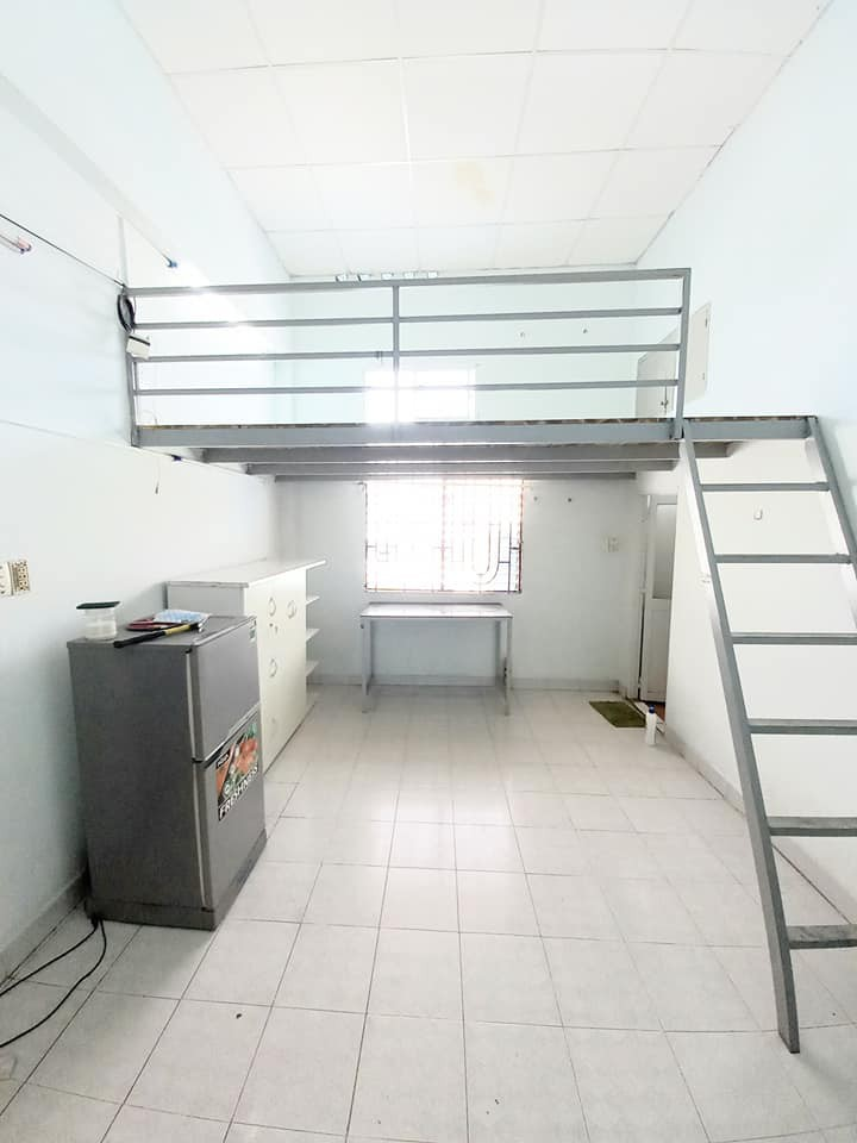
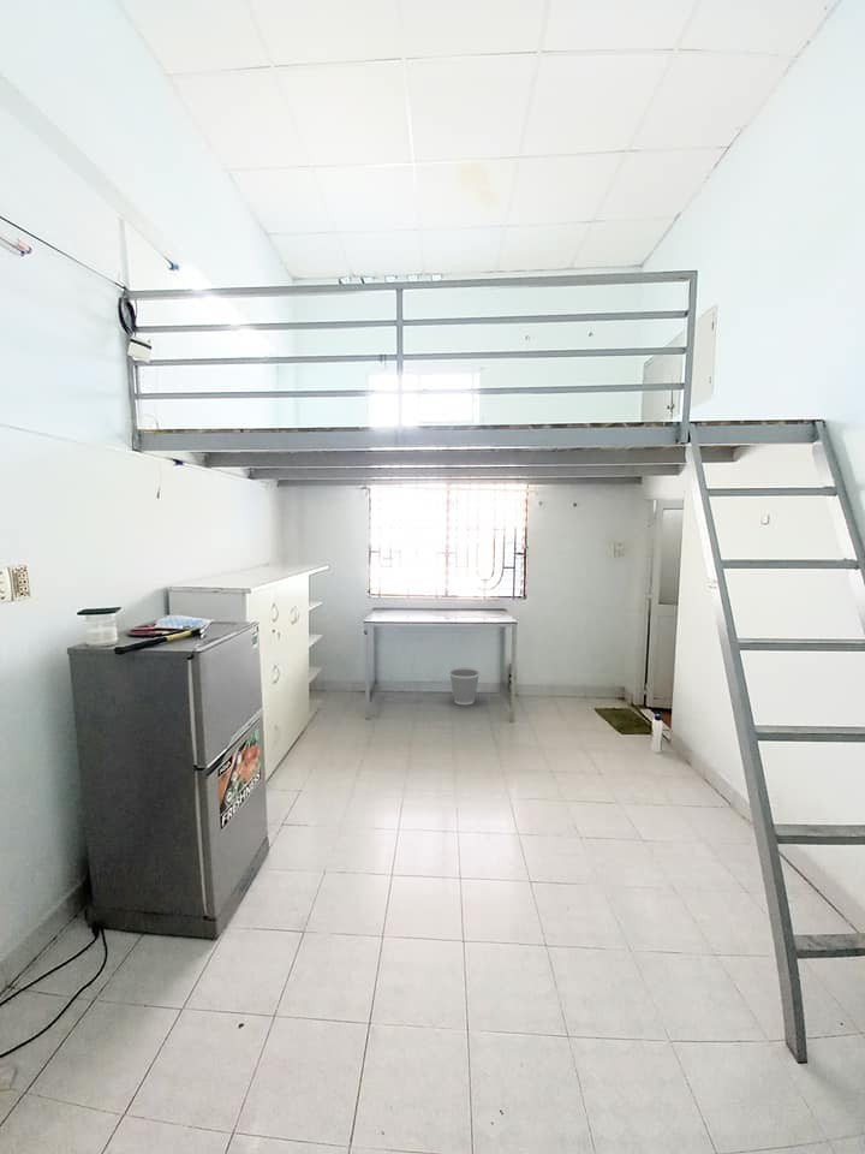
+ wastebasket (464, 686)
